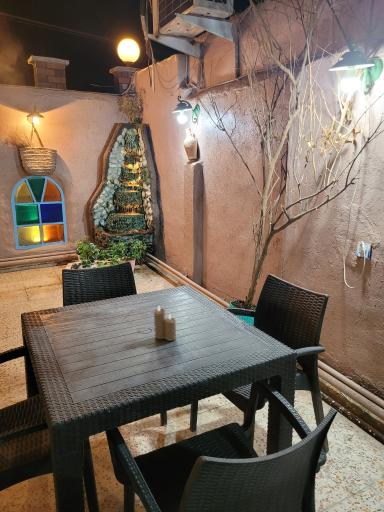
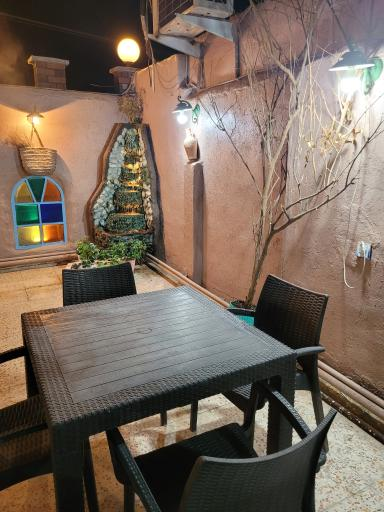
- candle (165, 322)
